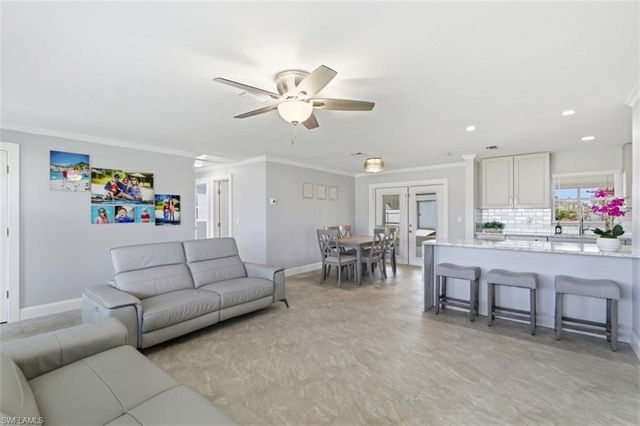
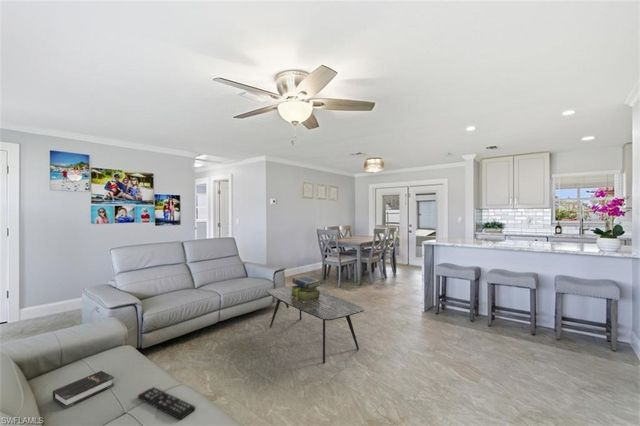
+ remote control (165, 401)
+ hardback book (84, 387)
+ stack of books (306, 287)
+ coffee table (310, 314)
